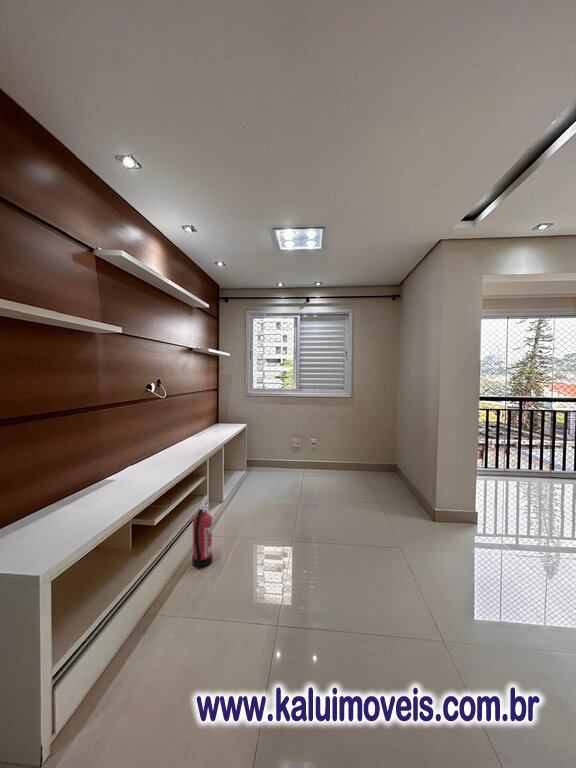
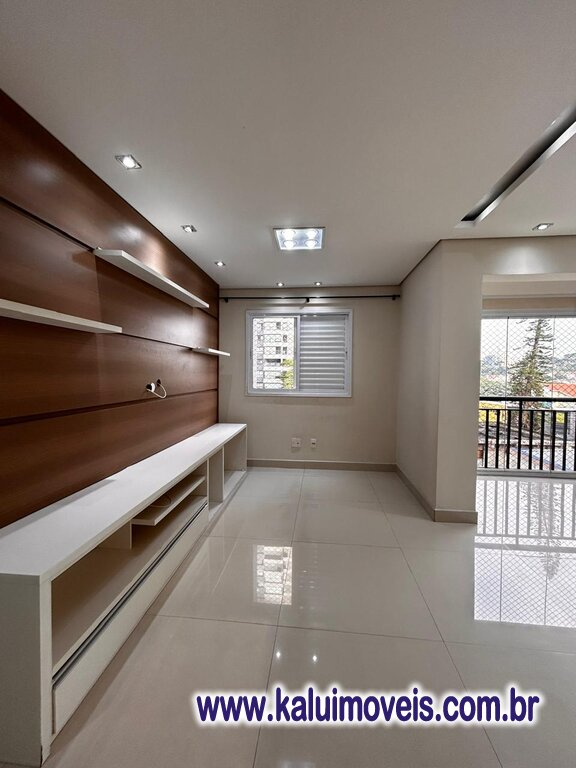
- fire extinguisher (201, 532)
